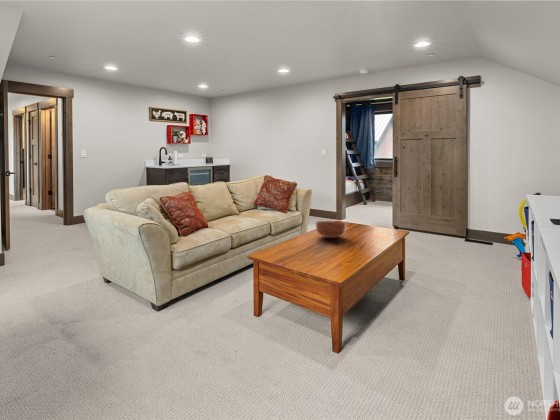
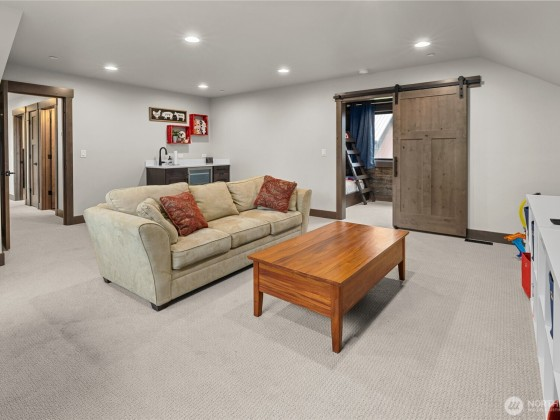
- bowl (330, 230)
